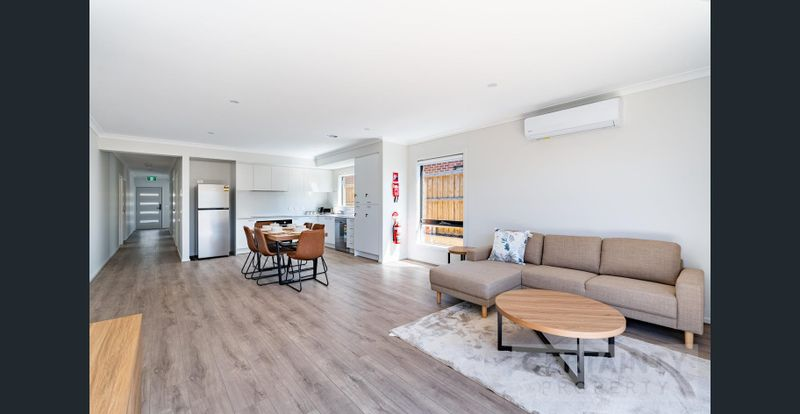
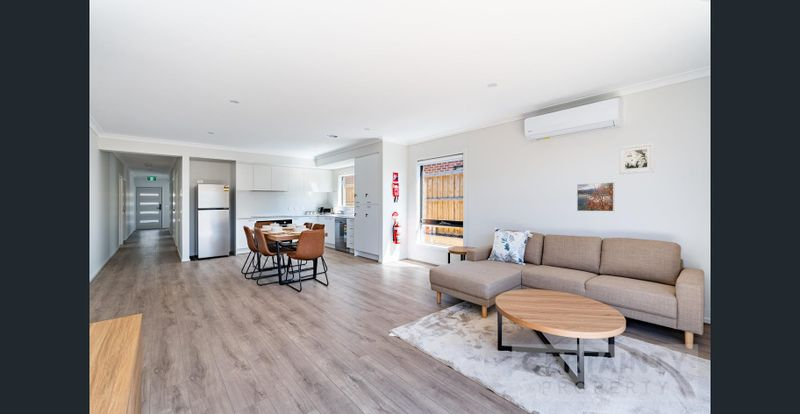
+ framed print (595, 197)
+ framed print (636, 159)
